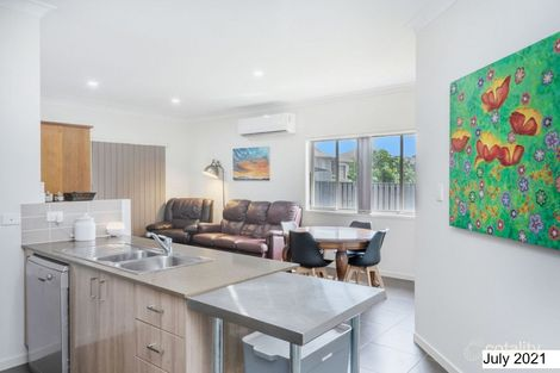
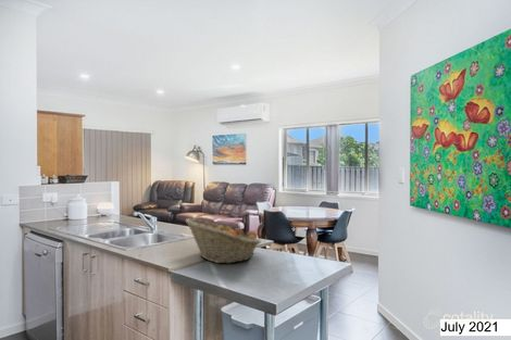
+ fruit basket (222, 237)
